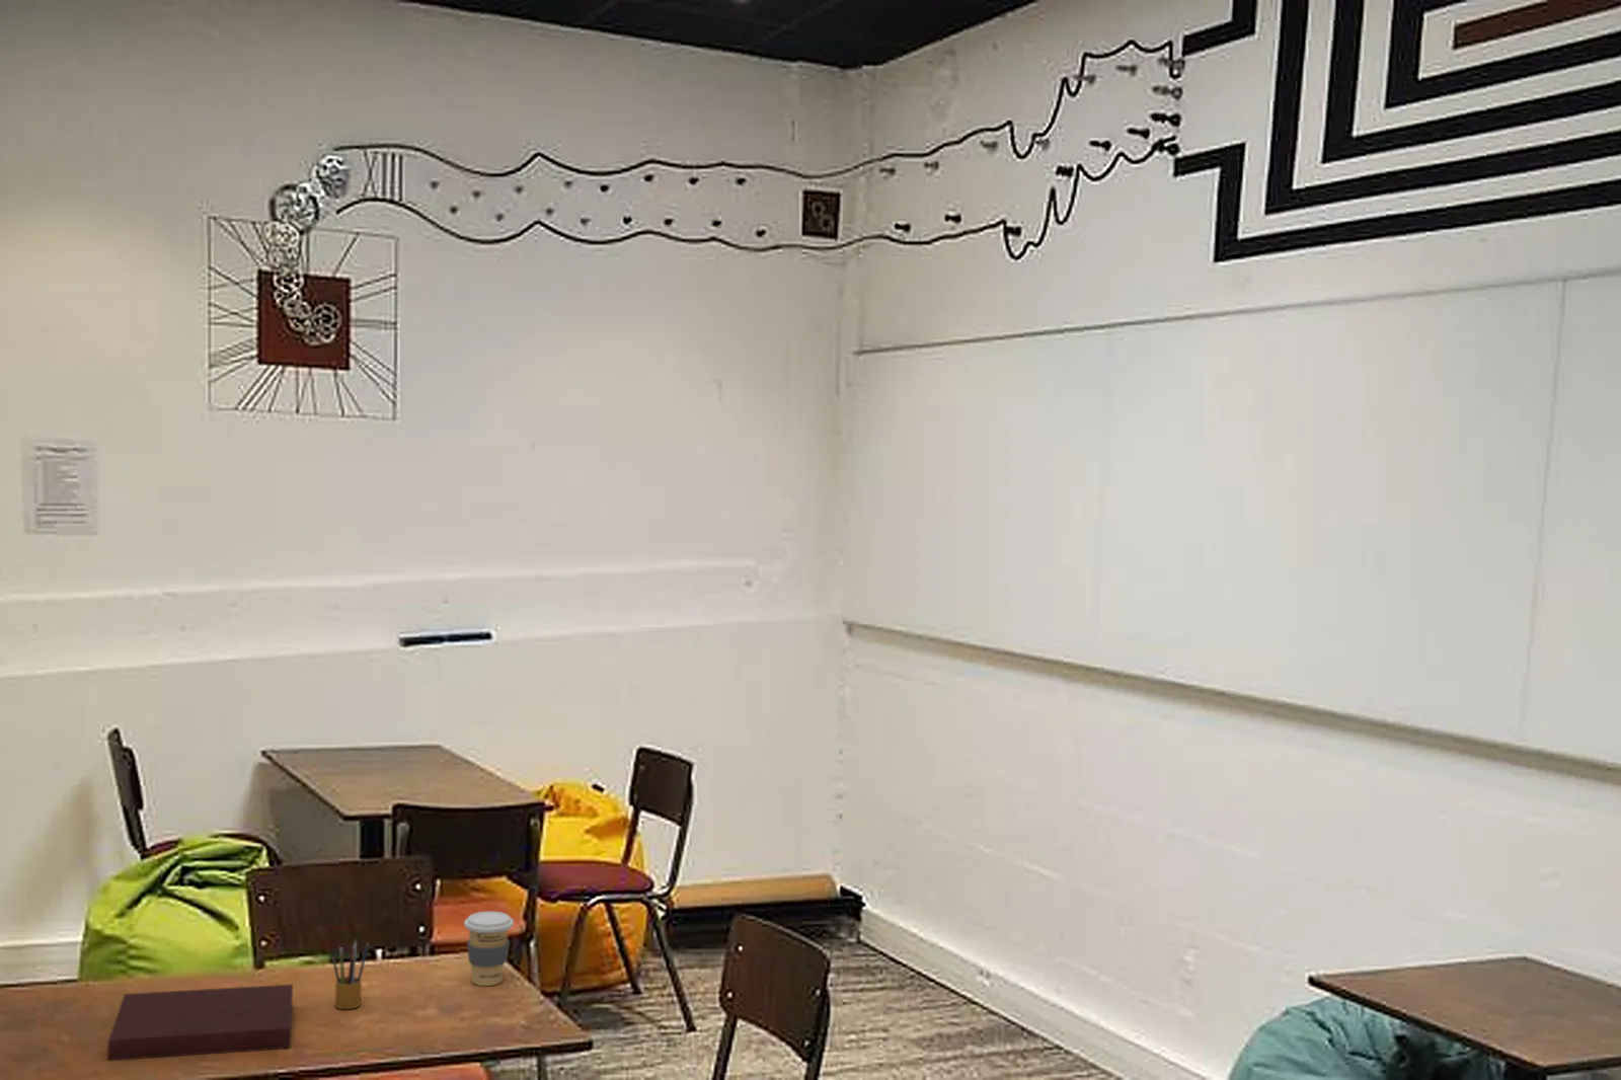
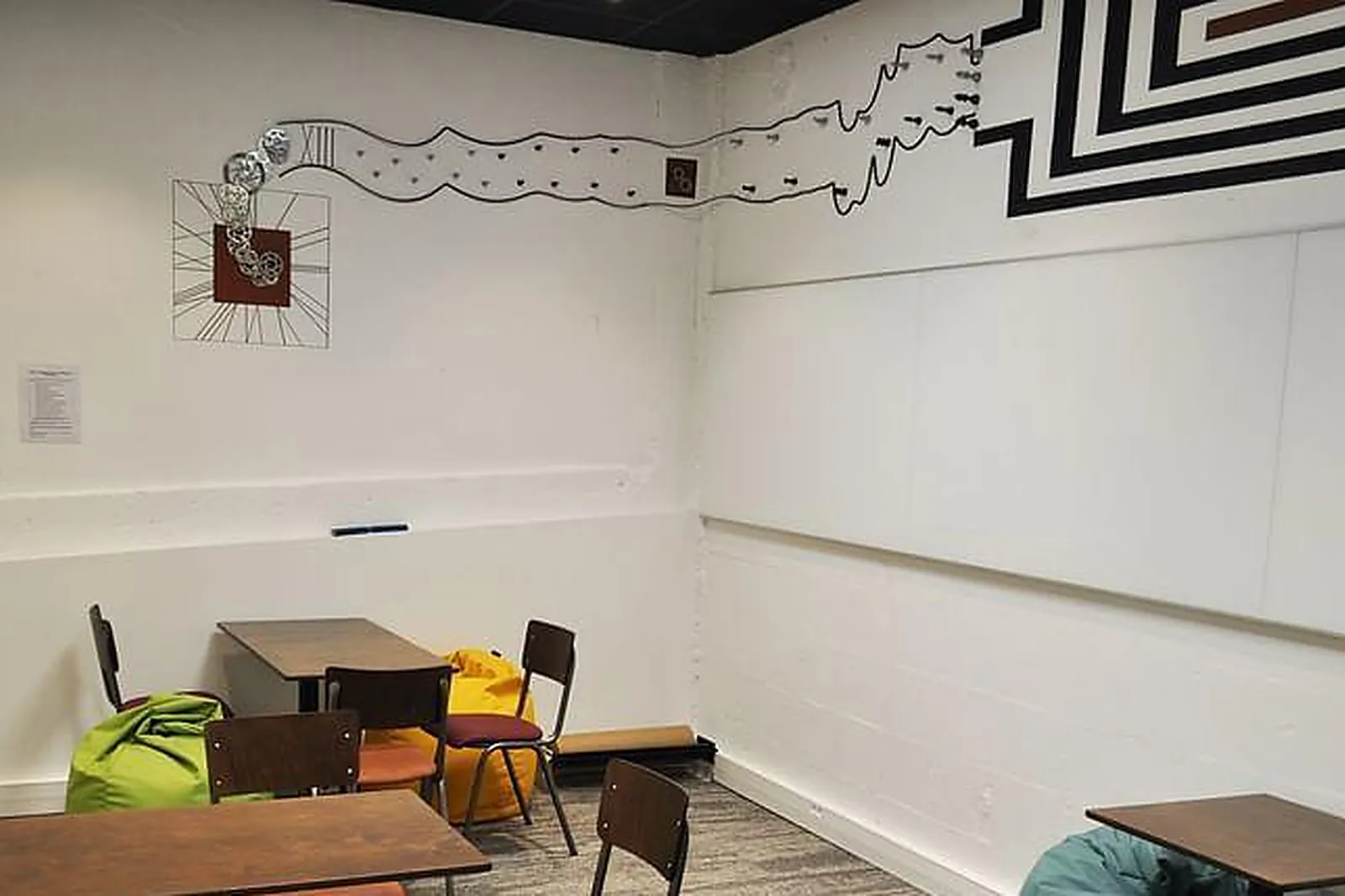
- coffee cup (487, 949)
- pencil box (350, 975)
- notebook (205, 1020)
